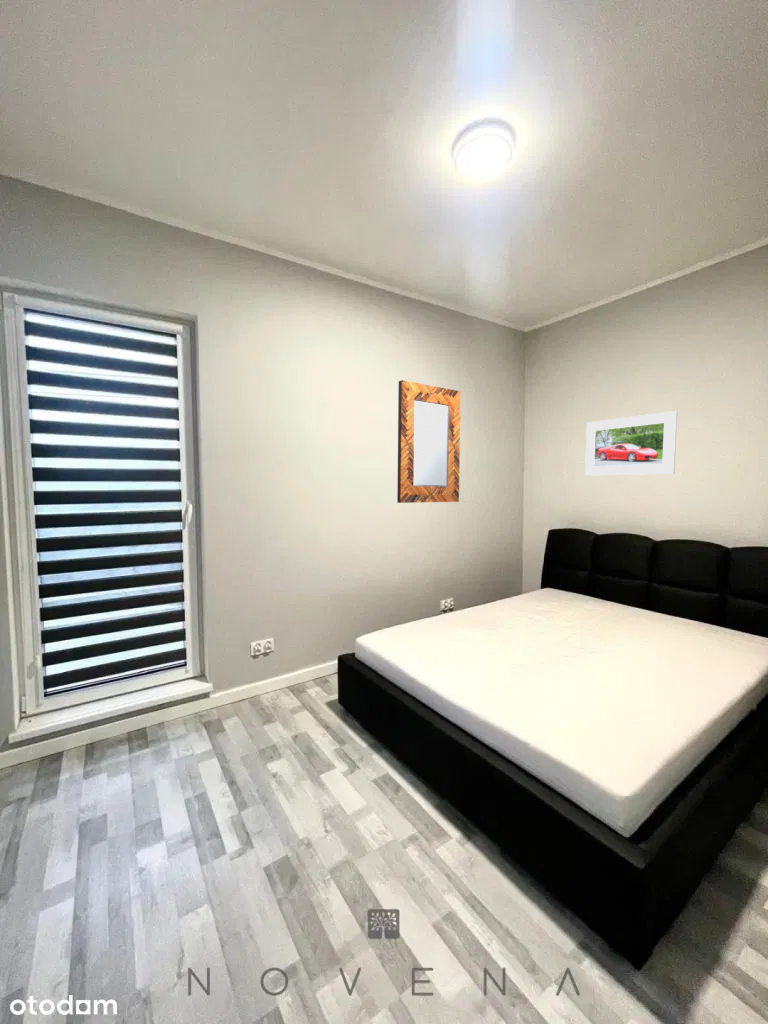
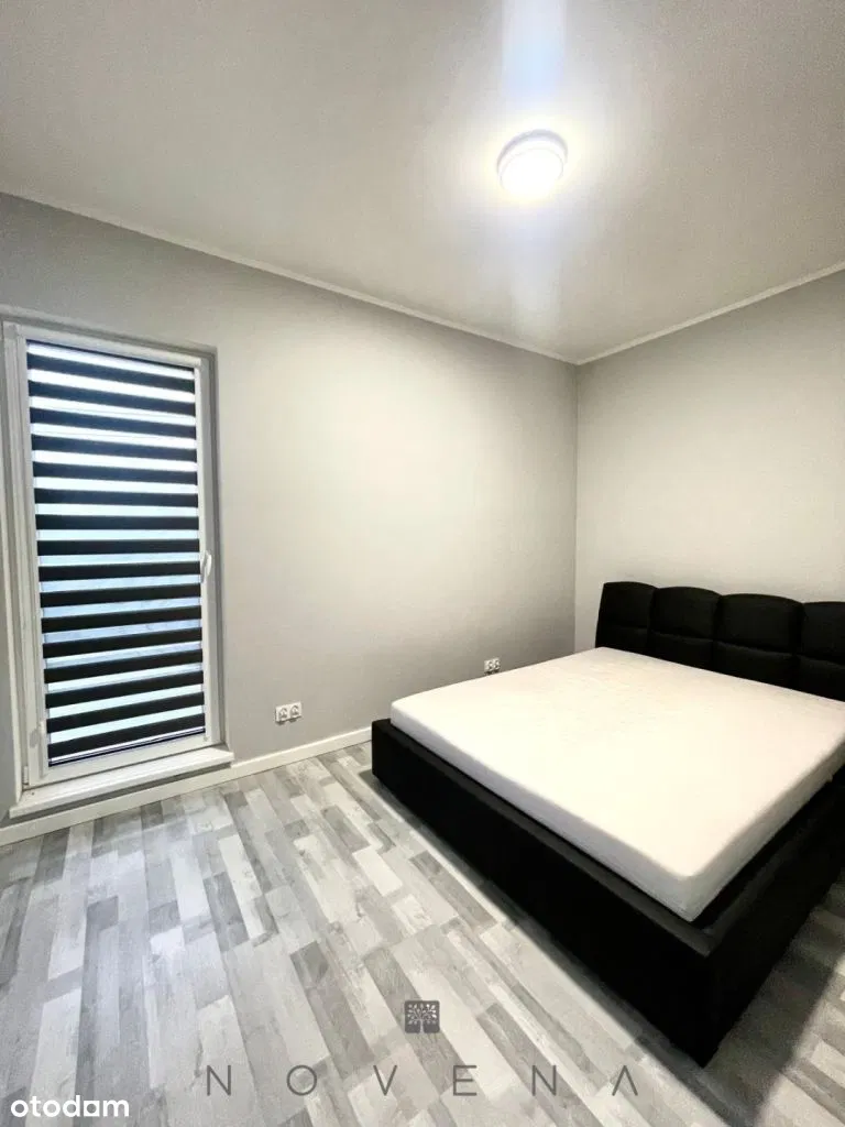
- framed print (627, 446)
- home mirror (430, 444)
